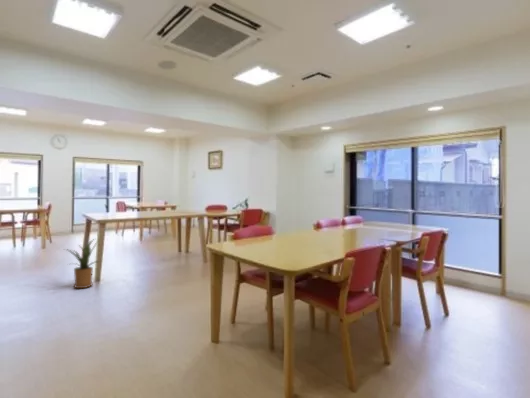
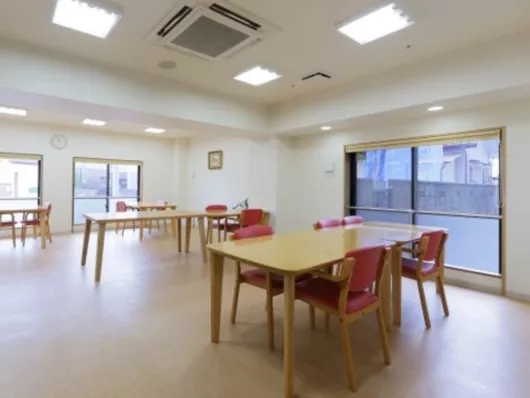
- house plant (81, 263)
